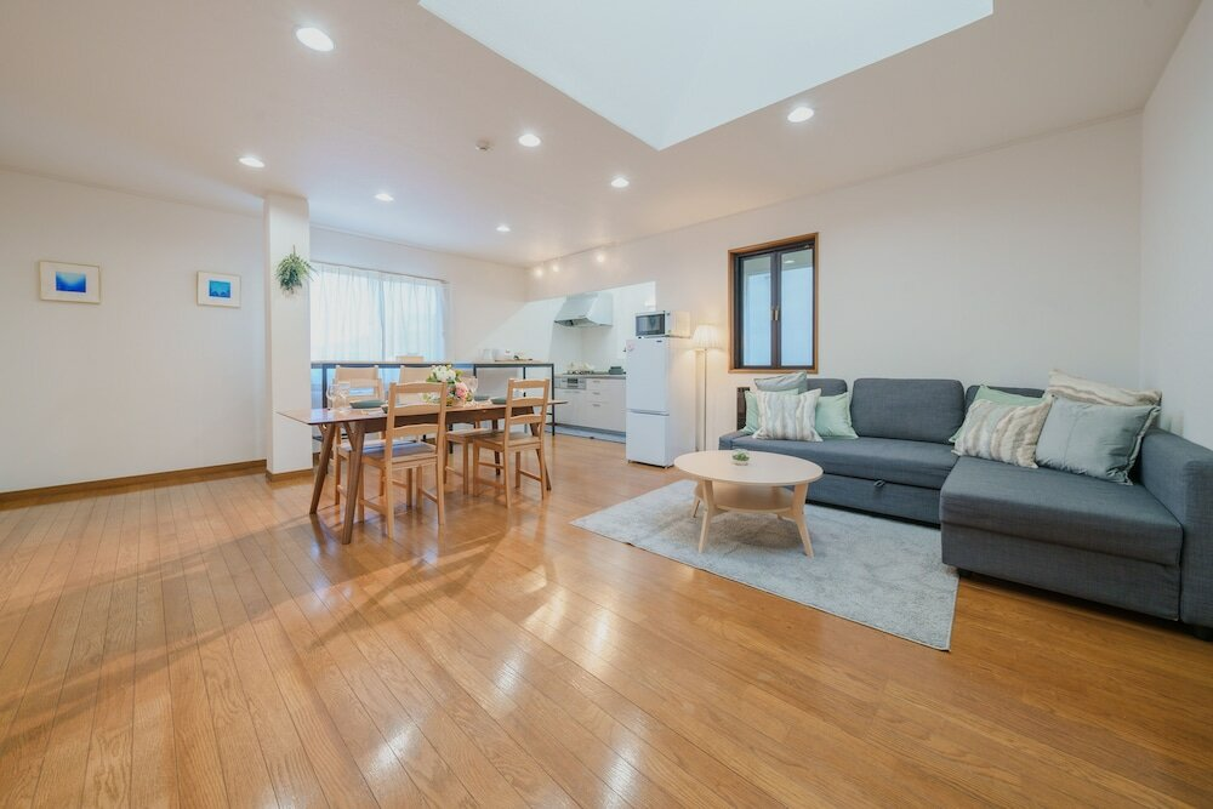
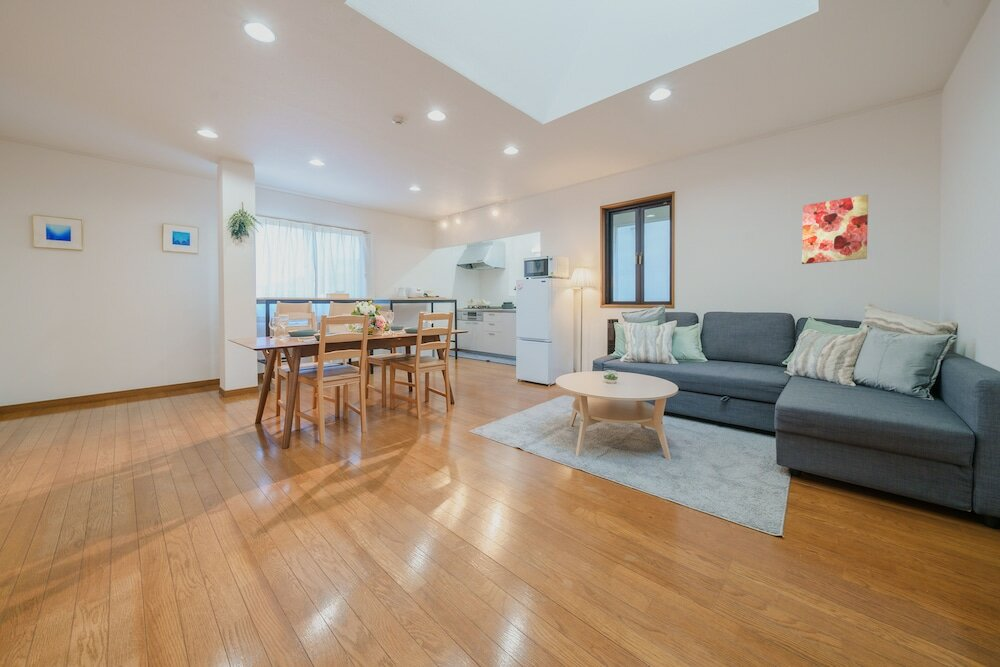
+ wall art (833, 231)
